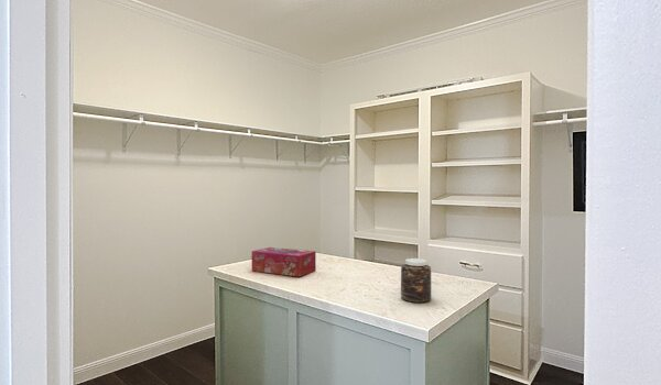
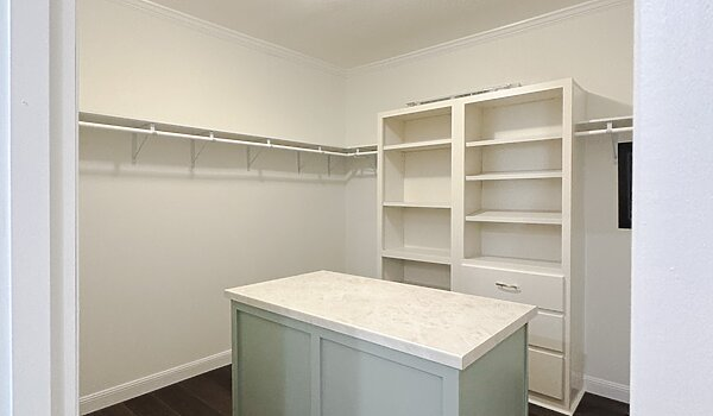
- tissue box (283, 261)
- jar (415, 278)
